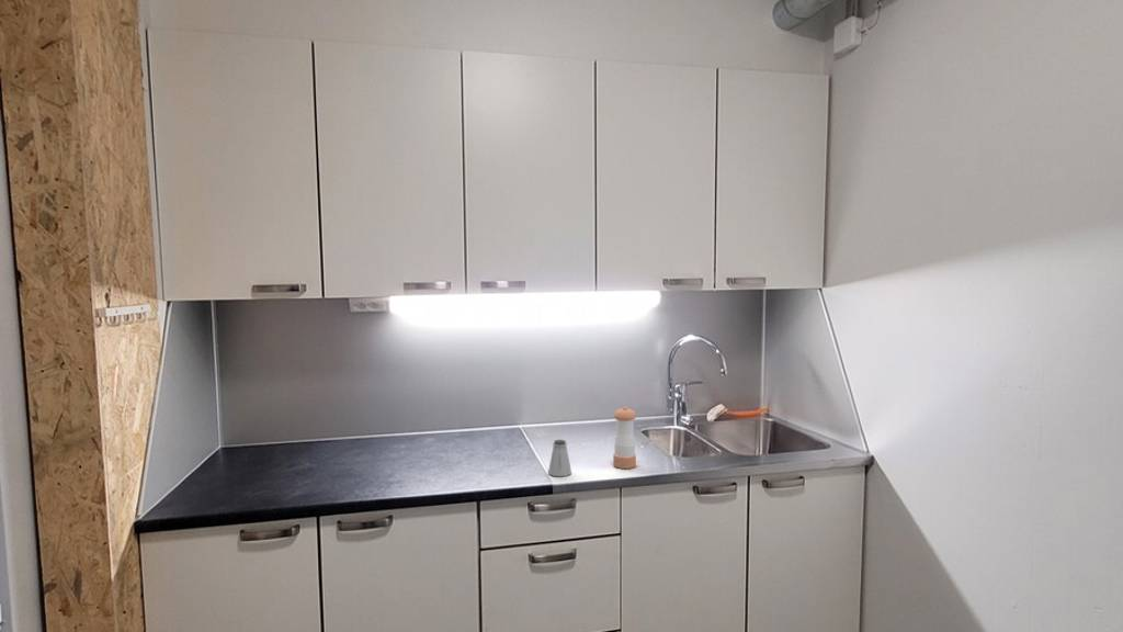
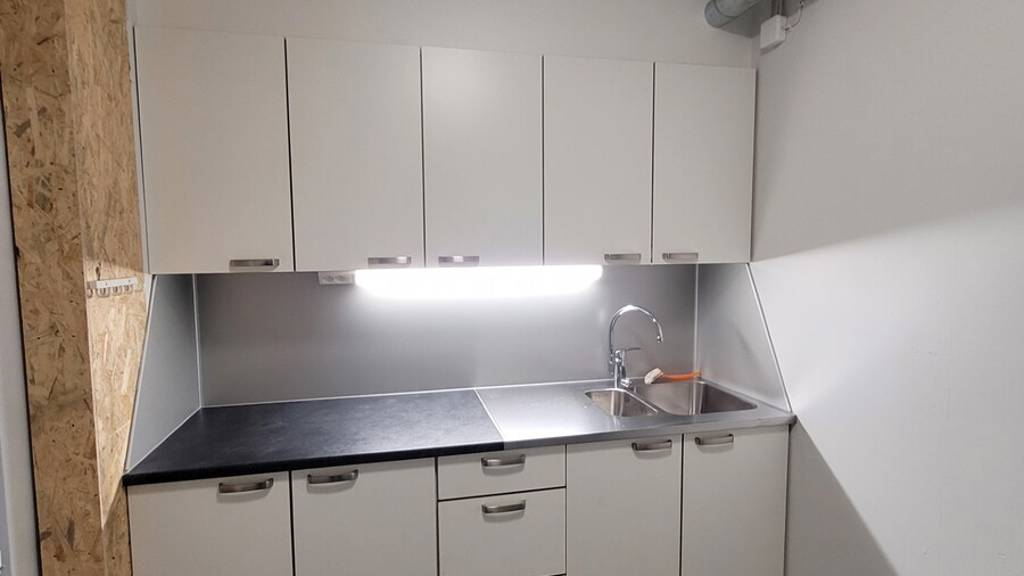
- pepper shaker (624, 436)
- saltshaker (559, 456)
